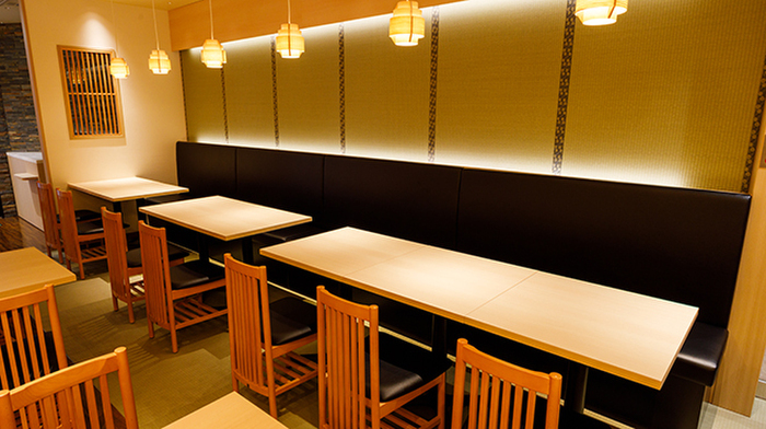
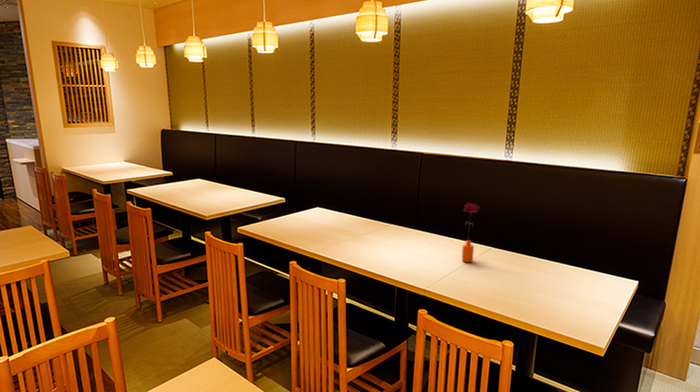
+ flower (468, 232)
